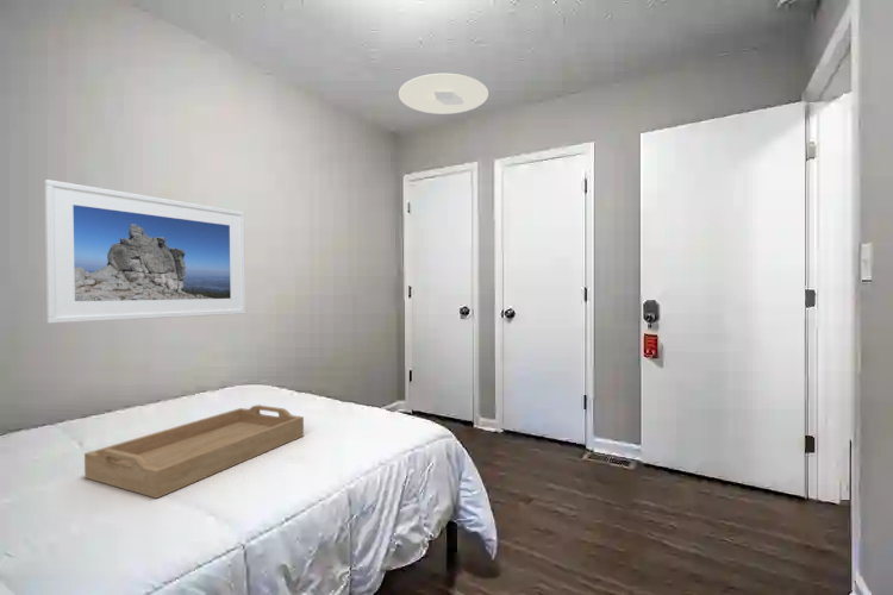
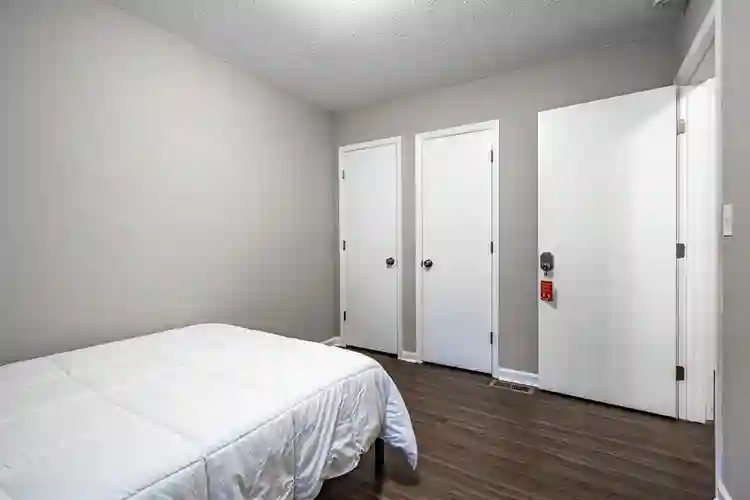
- serving tray (207, 440)
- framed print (162, 257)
- ceiling light (443, 90)
